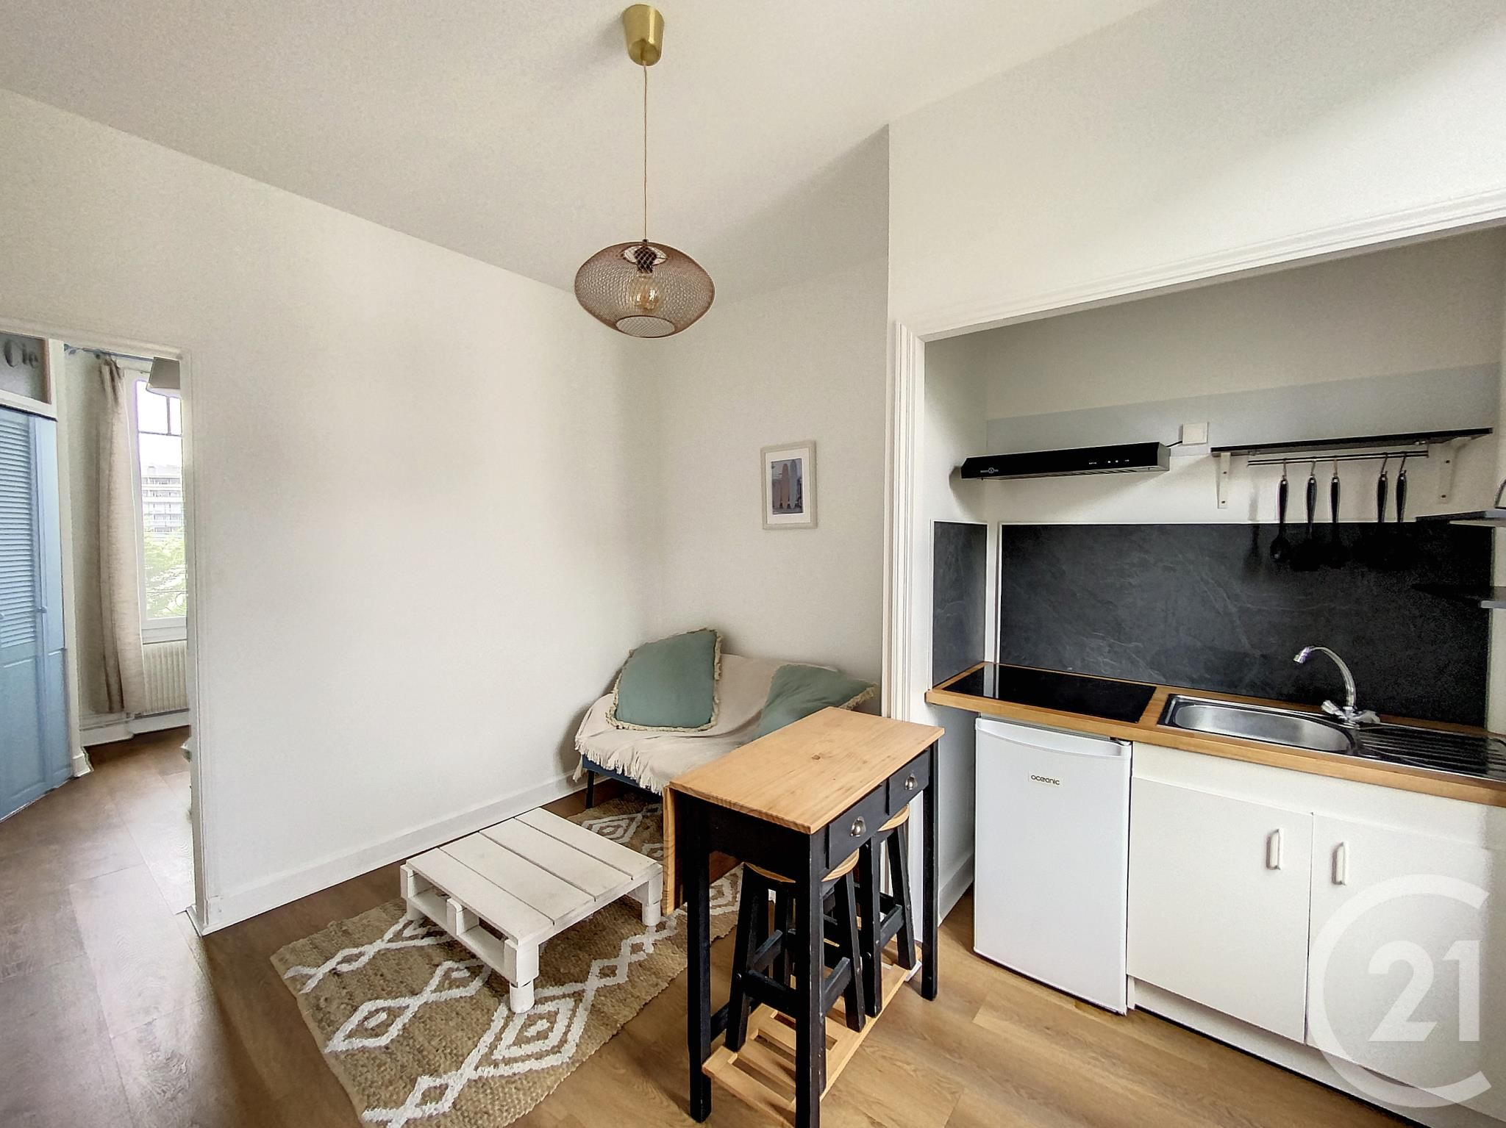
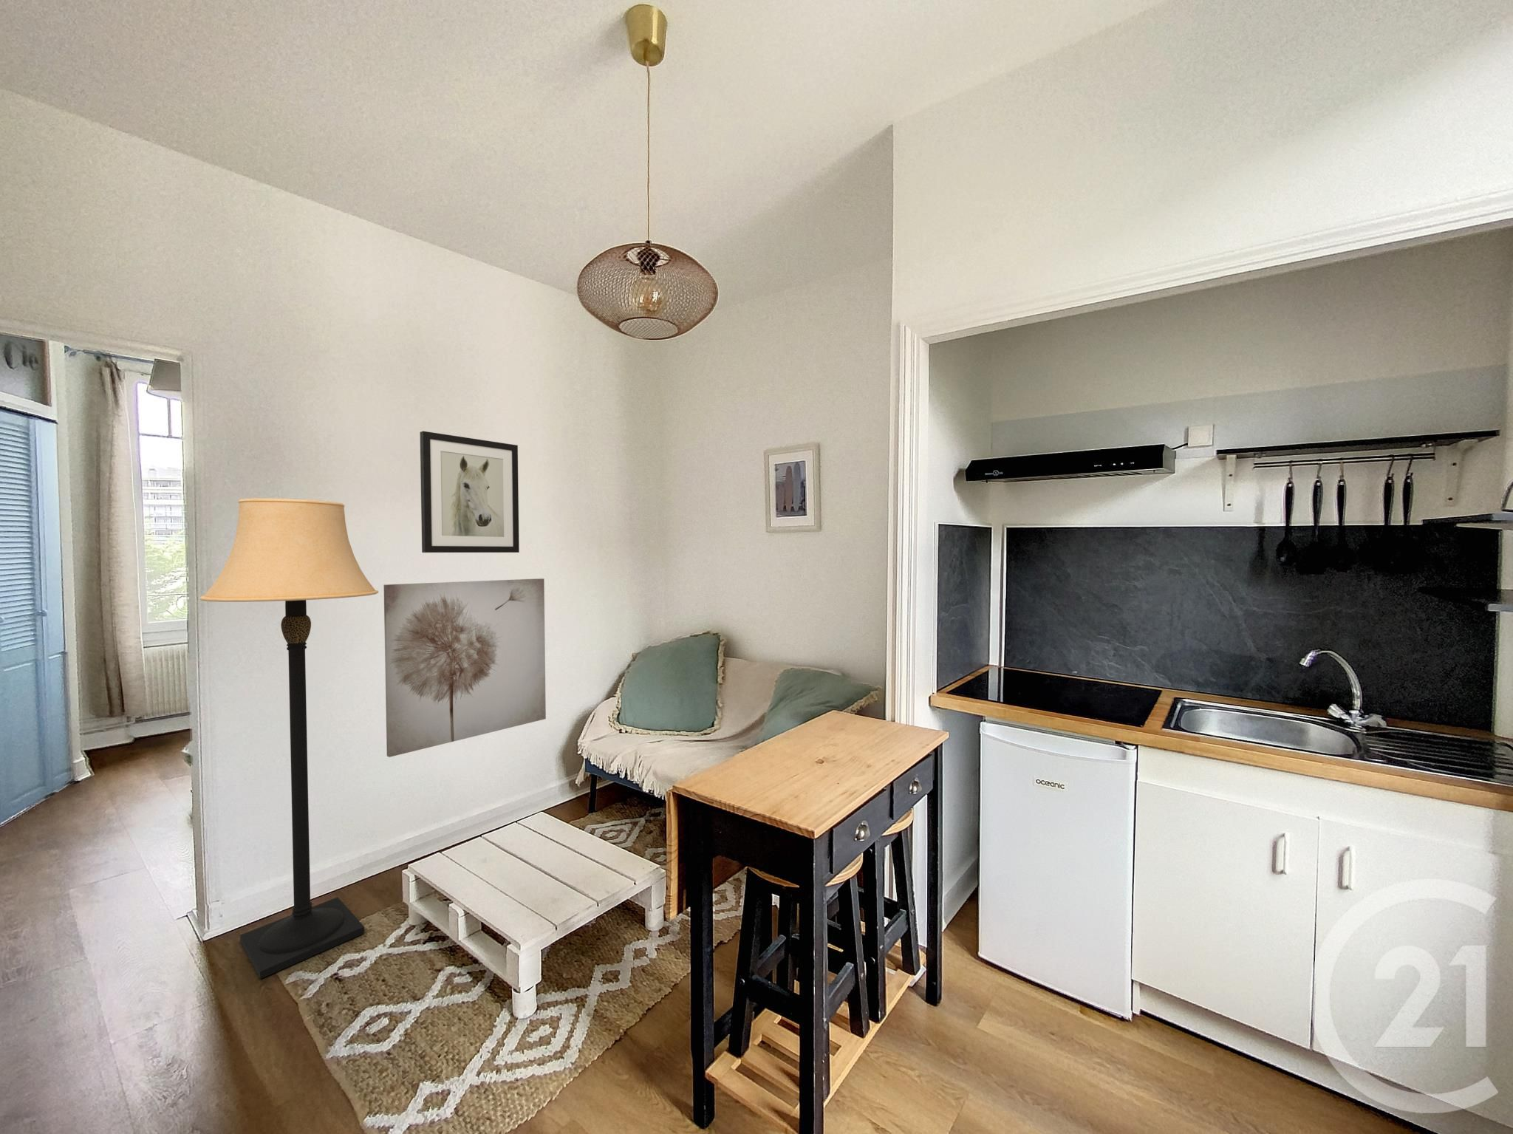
+ wall art (472, 496)
+ lamp (298, 721)
+ wall art (473, 659)
